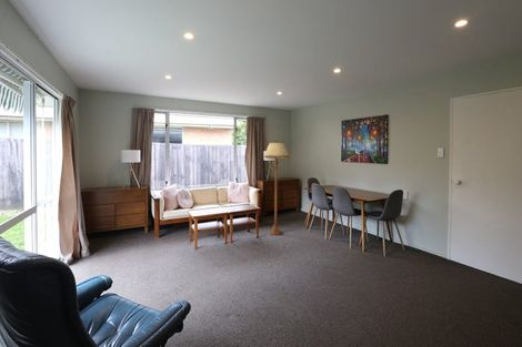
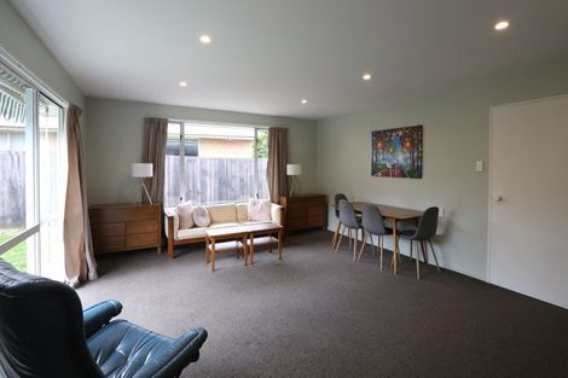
- floor lamp (275, 186)
